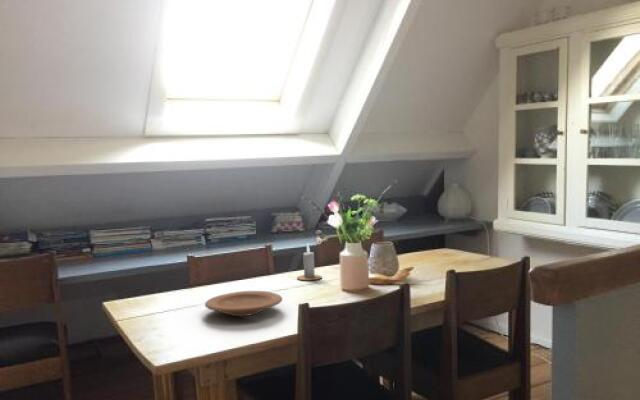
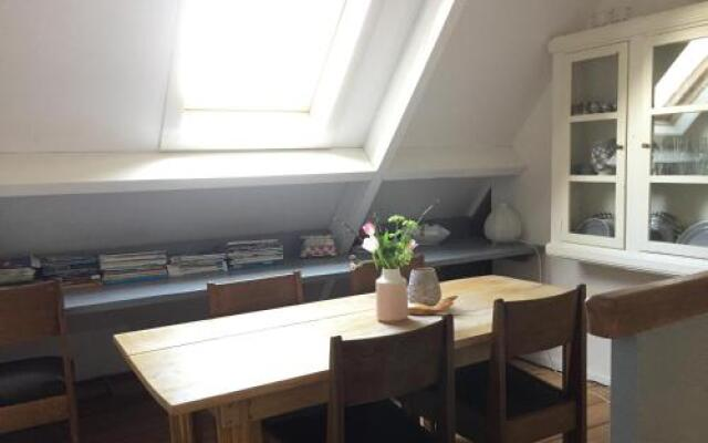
- candle (308, 260)
- plate (244, 305)
